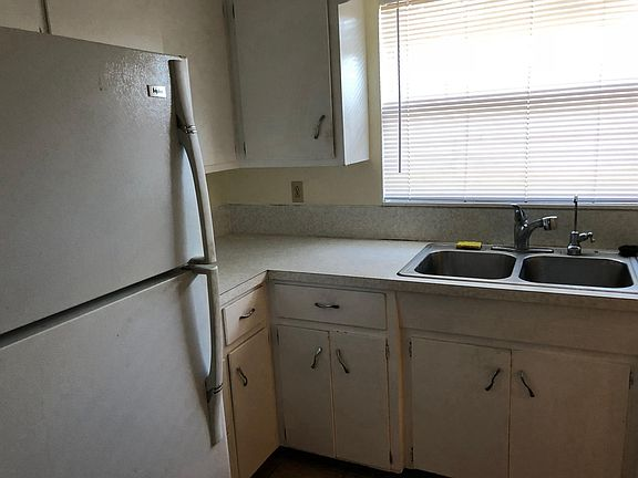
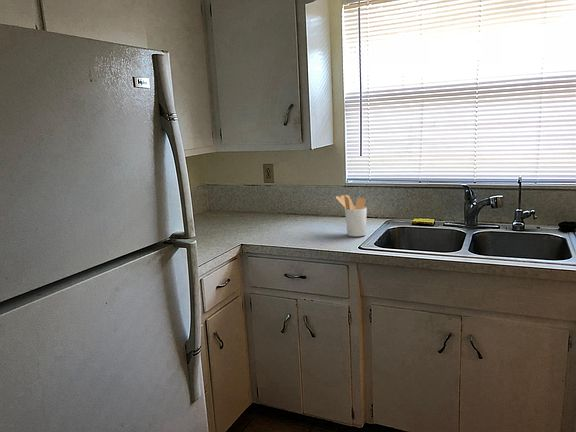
+ utensil holder (351, 214)
